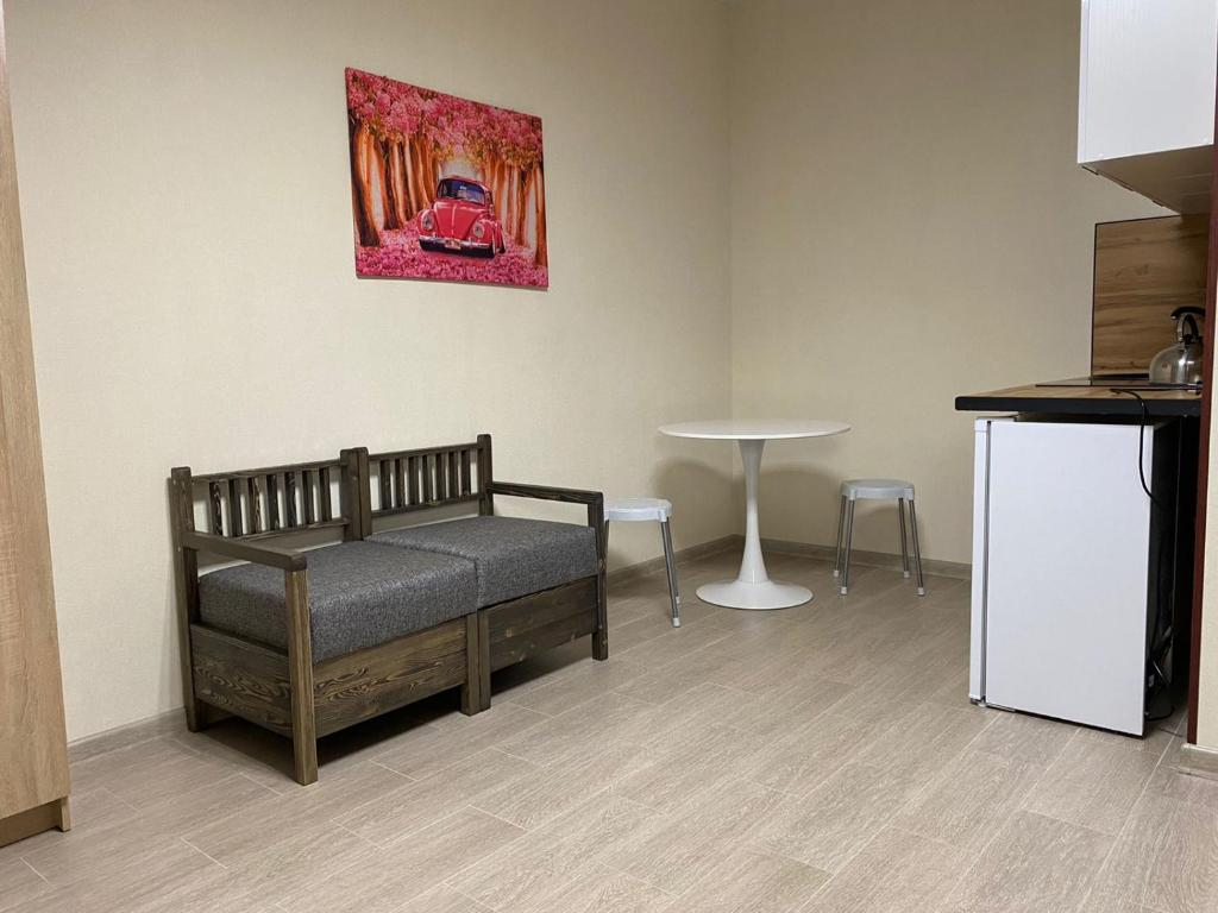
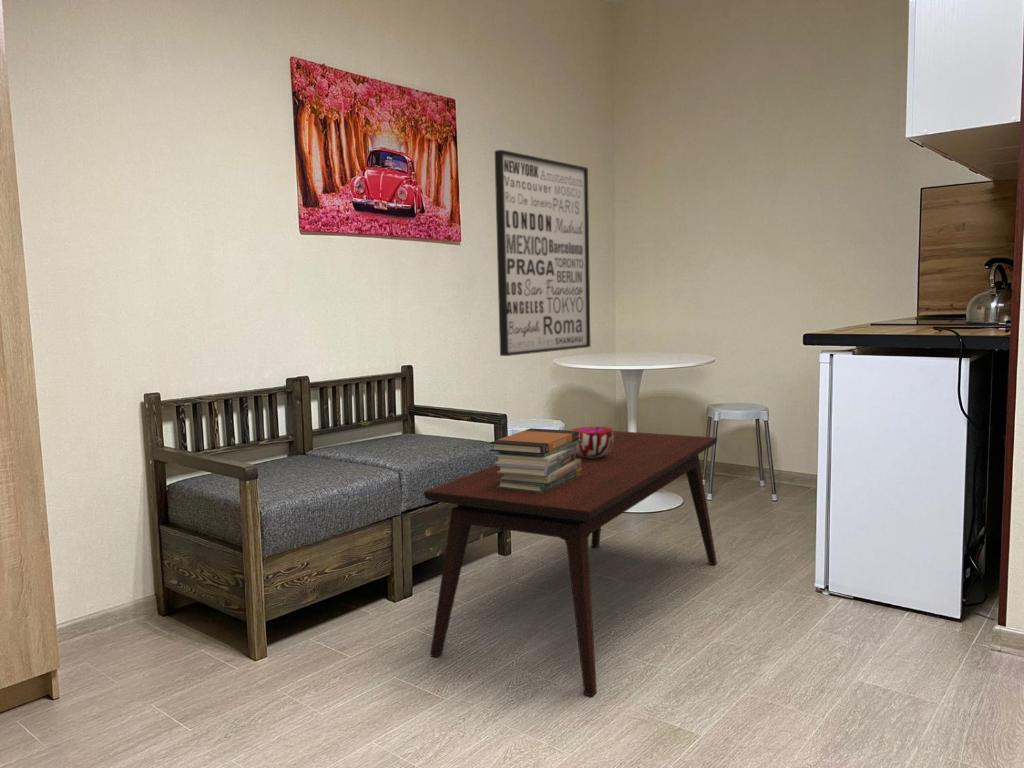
+ decorative bowl (591, 442)
+ wall art (546, 256)
+ book stack (537, 458)
+ coffee table (592, 532)
